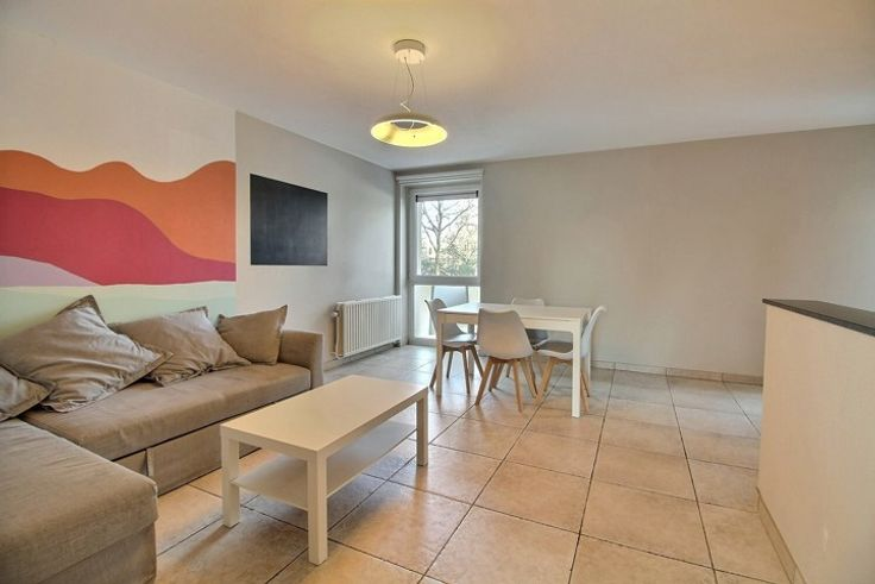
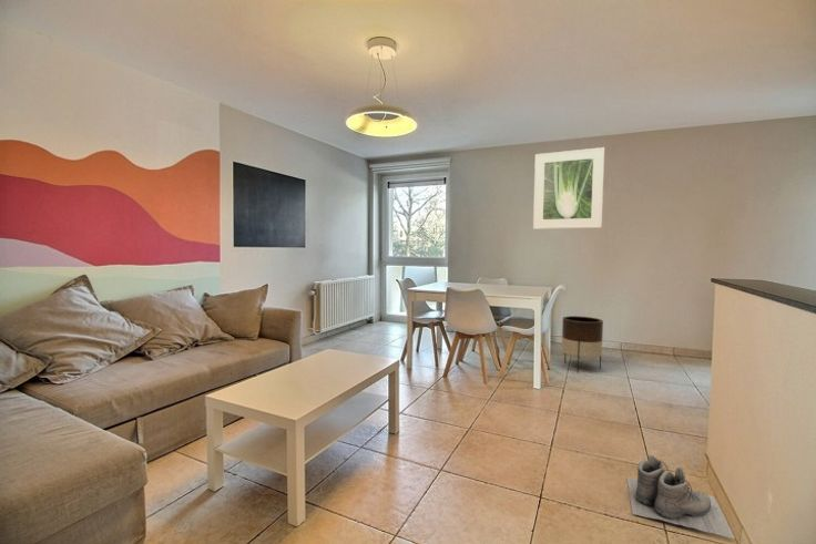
+ planter (581, 343)
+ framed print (567, 189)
+ boots (675, 485)
